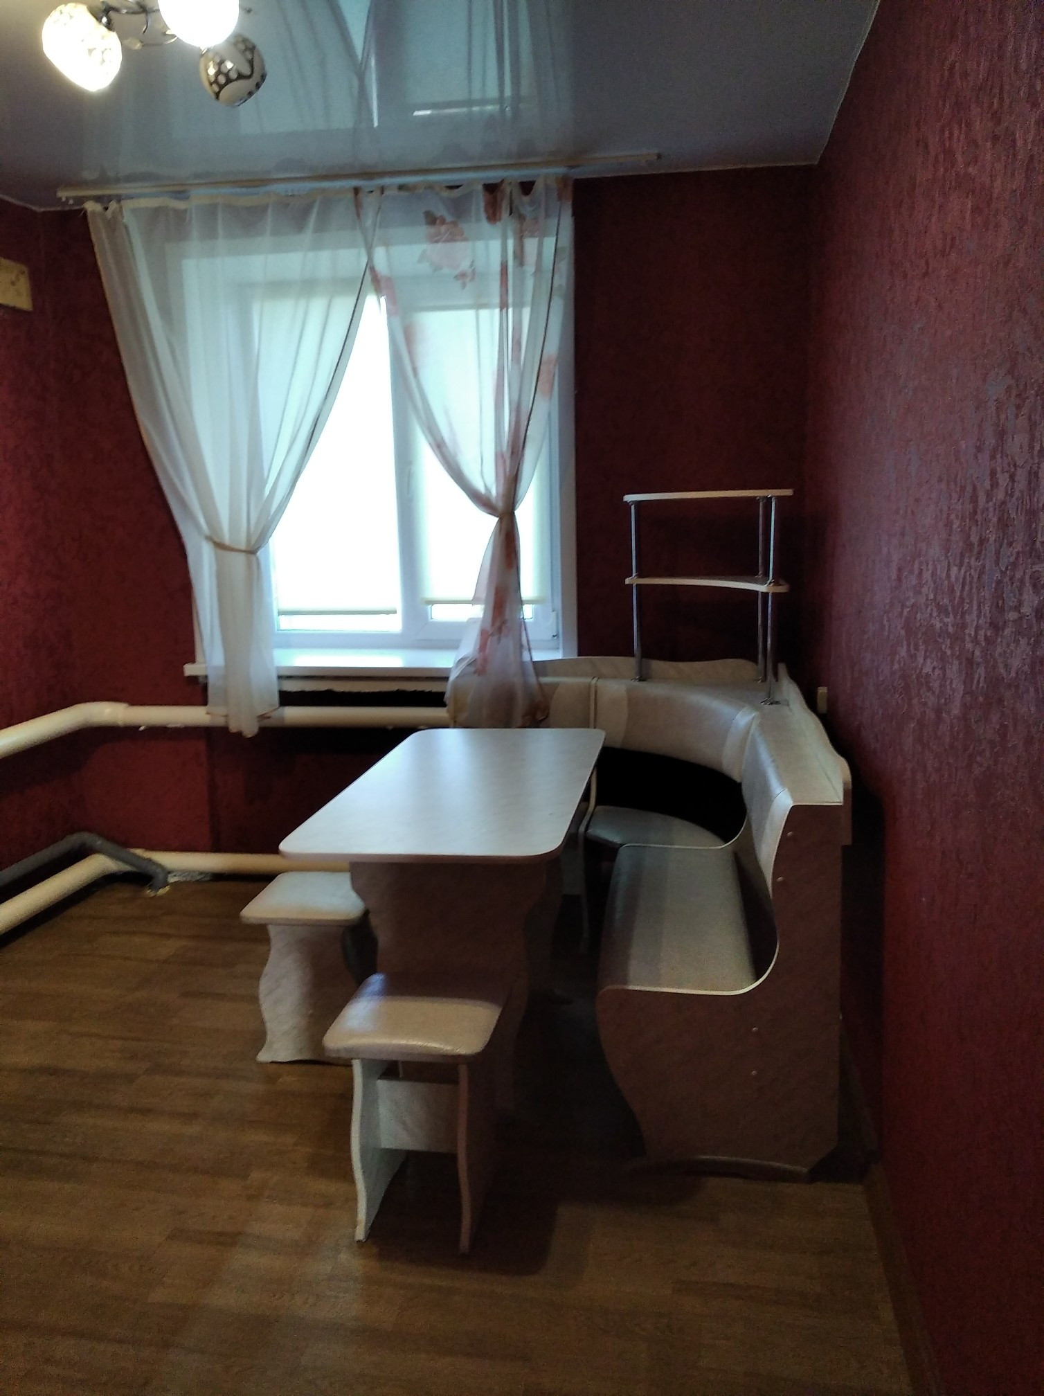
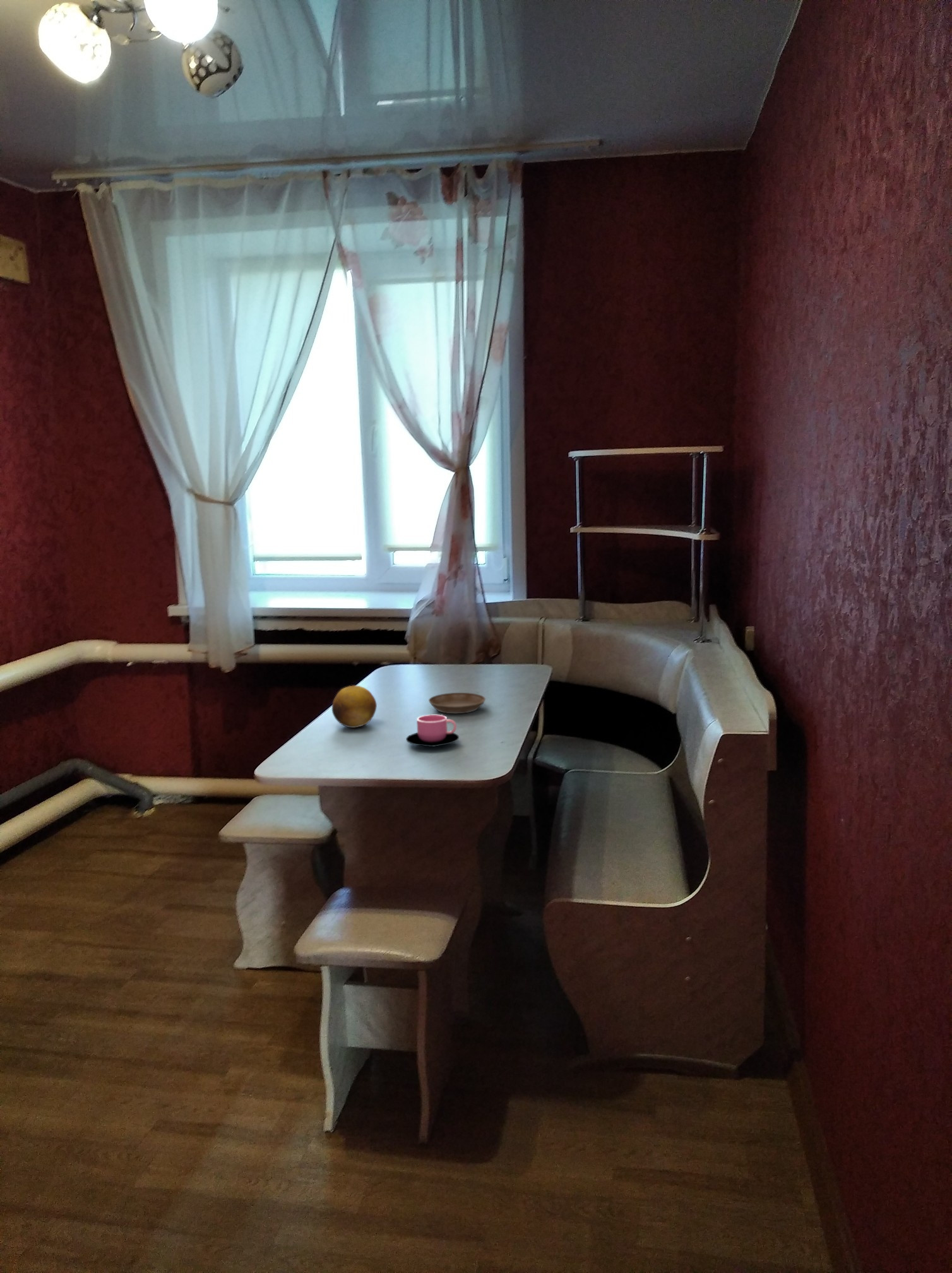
+ saucer (457, 703)
+ cup (432, 731)
+ fruit (353, 706)
